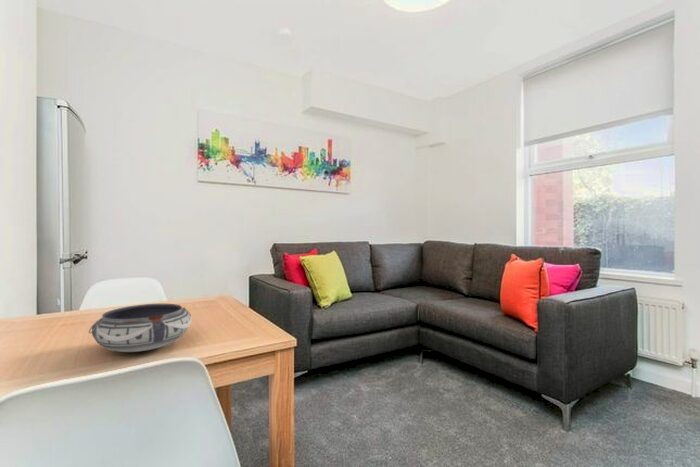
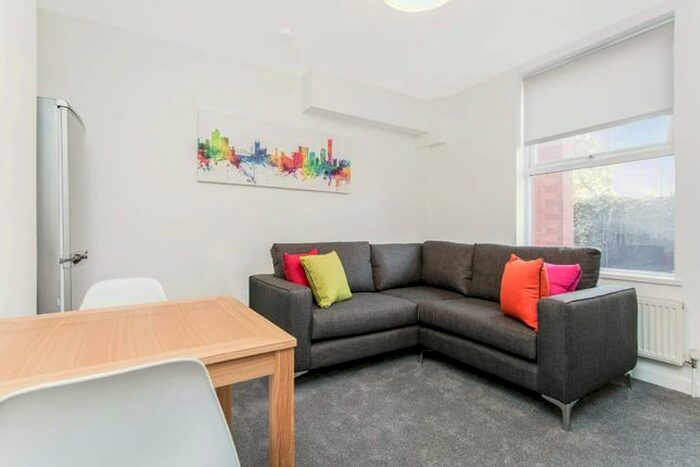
- bowl (144, 329)
